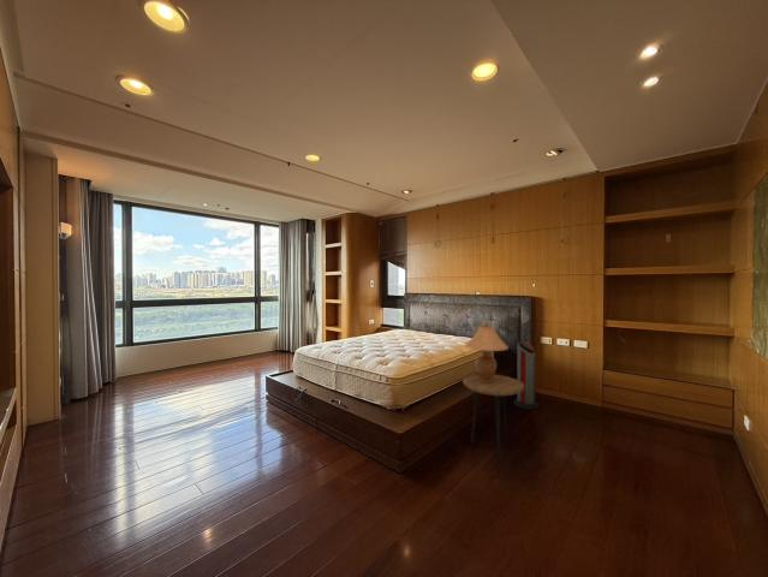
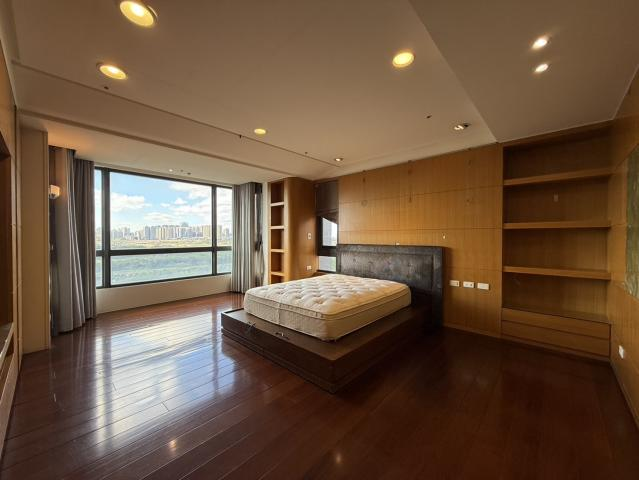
- side table (495, 415)
- table lamp (486, 352)
- air purifier (525, 373)
